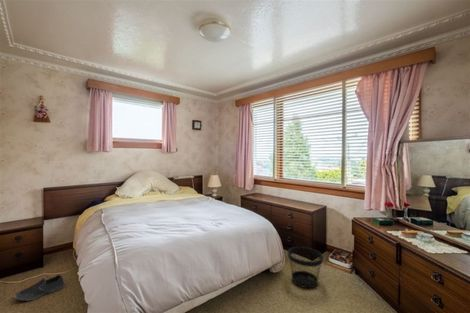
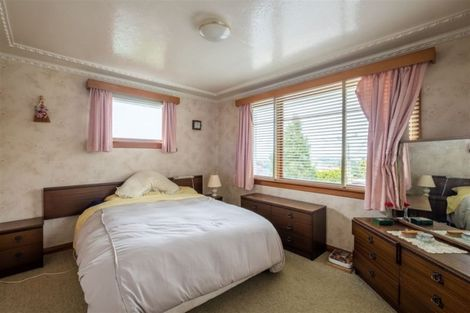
- shoe (41, 286)
- wastebasket (304, 267)
